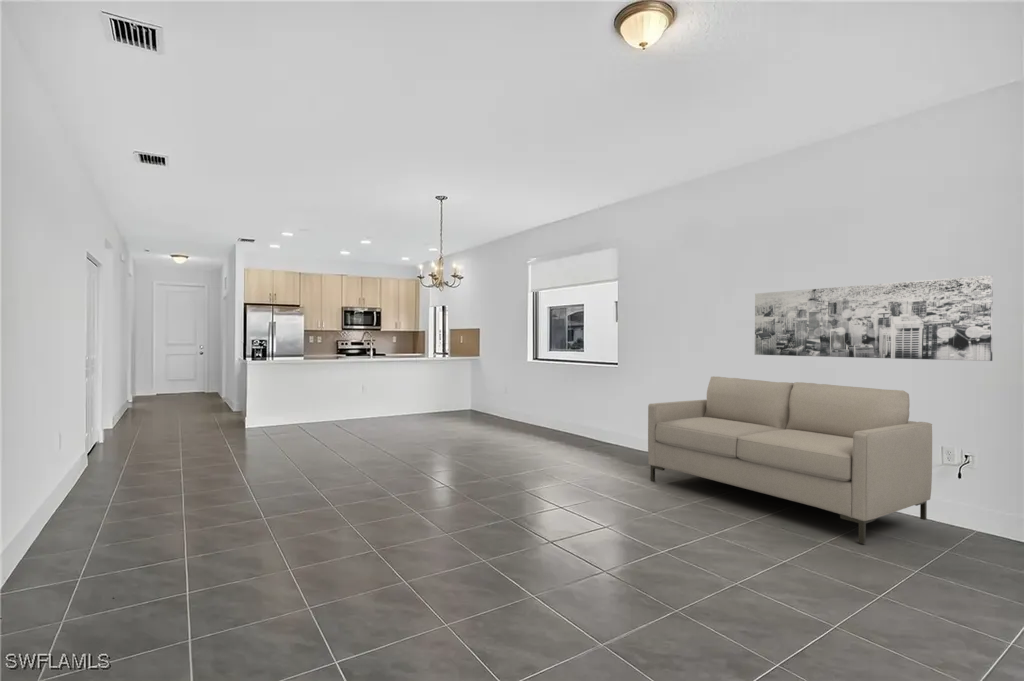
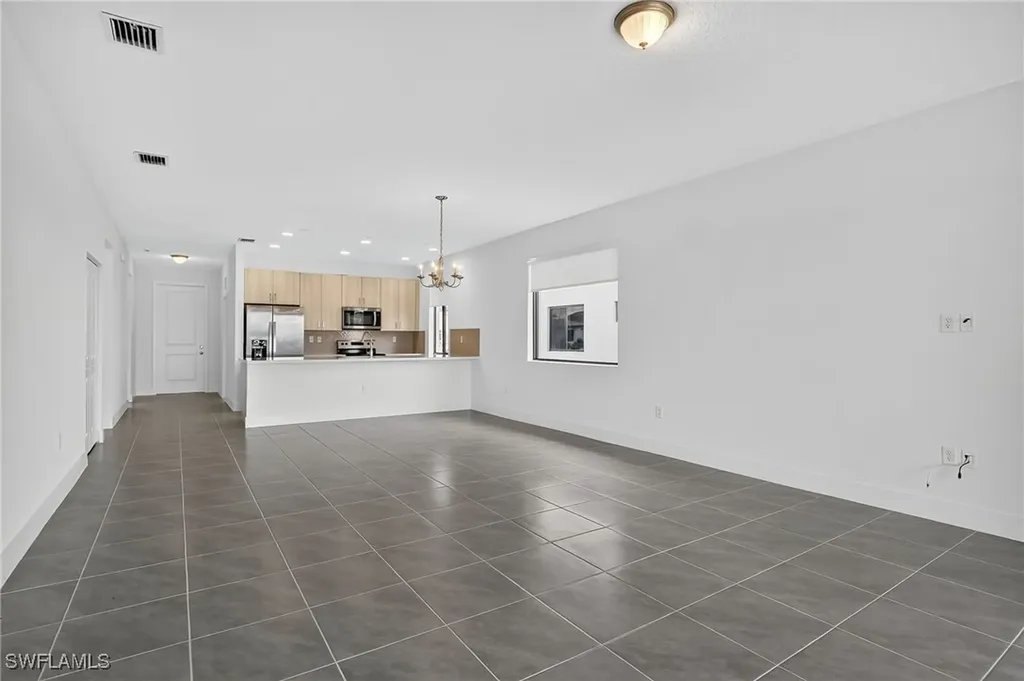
- wall art (854, 321)
- sofa (771, 440)
